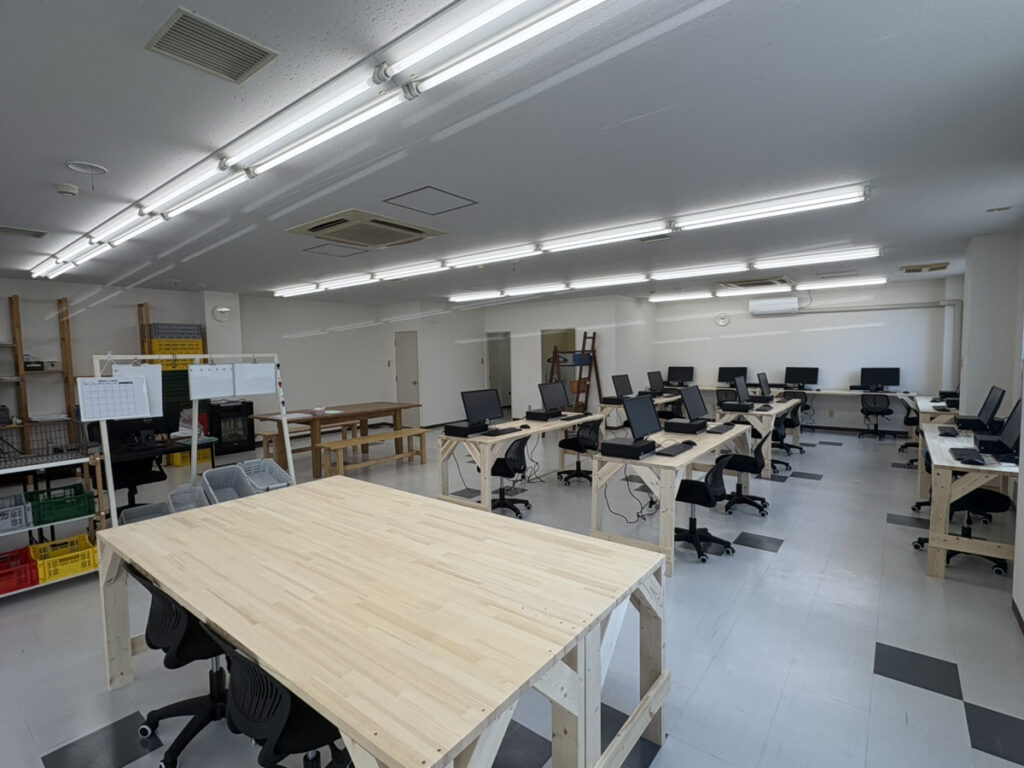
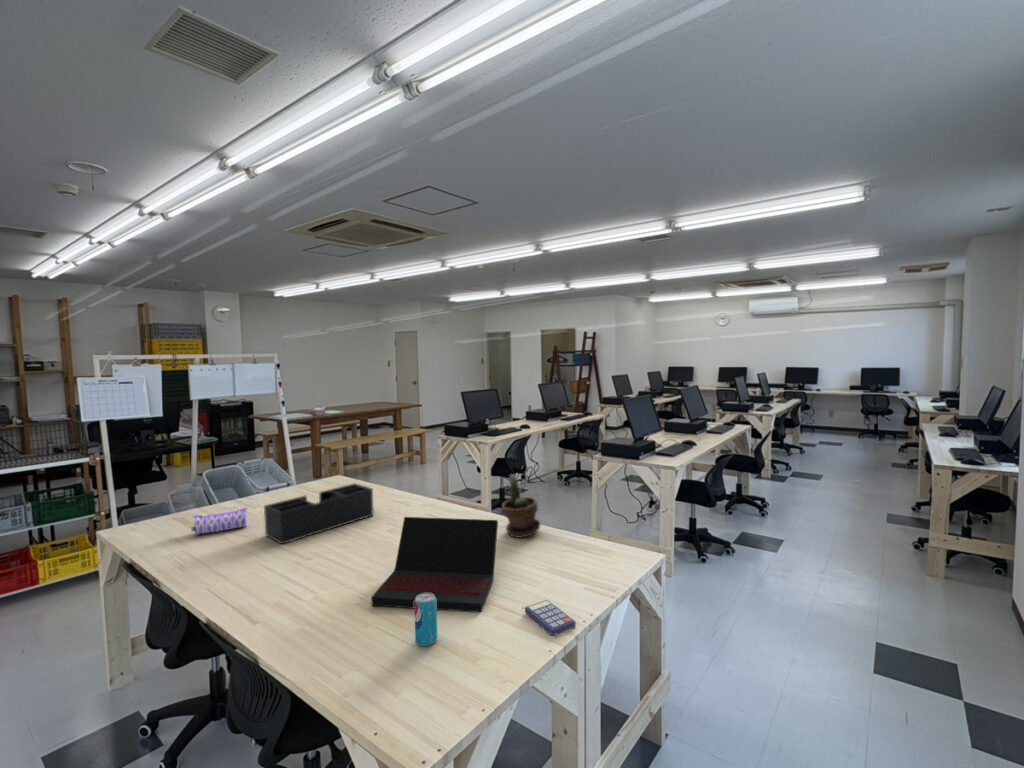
+ calculator (549, 616)
+ potted plant (521, 504)
+ beverage can (425, 619)
+ desk organizer (321, 510)
+ laptop (439, 558)
+ pencil case (220, 520)
